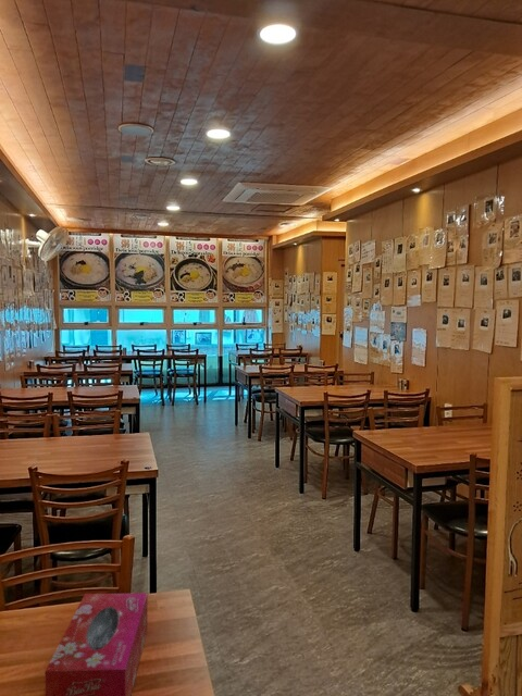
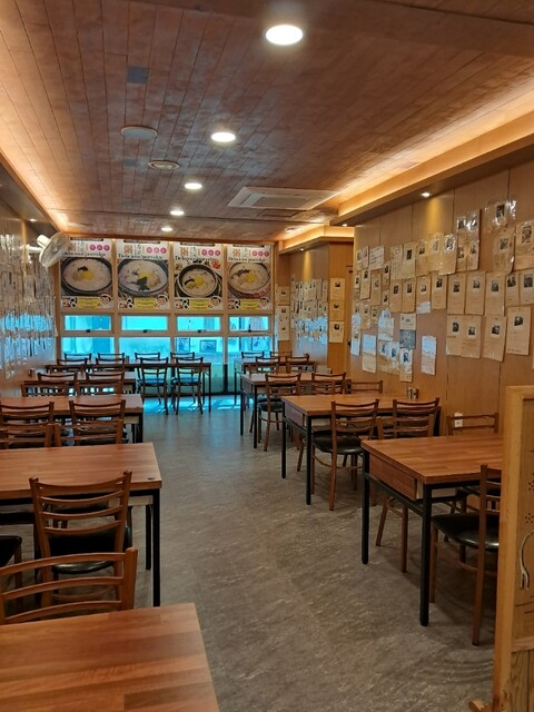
- tissue box (102, 648)
